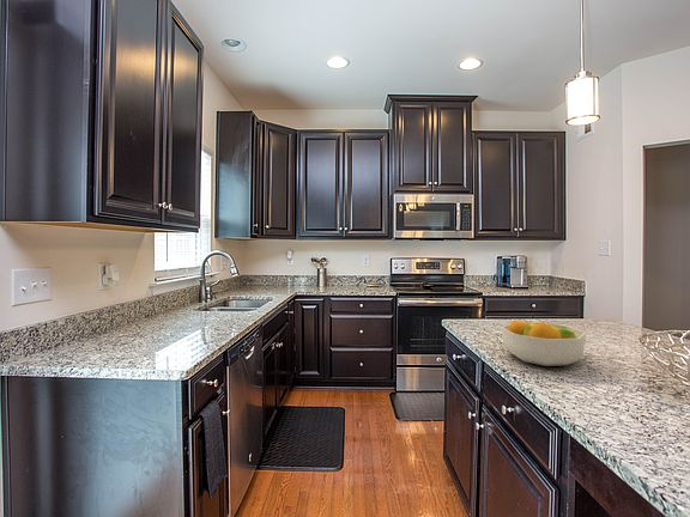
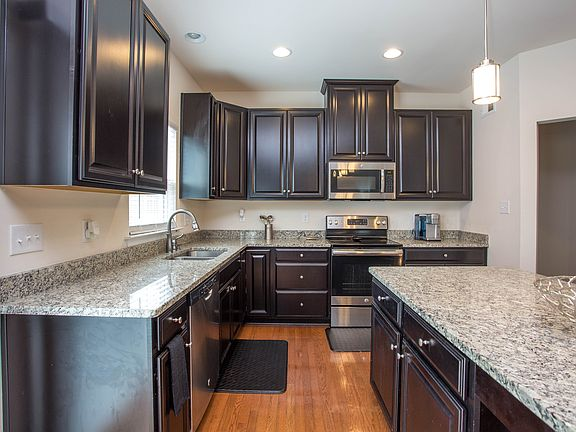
- fruit bowl (541, 336)
